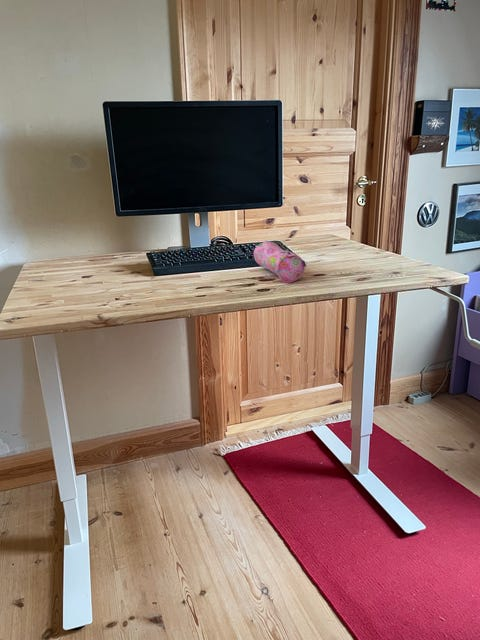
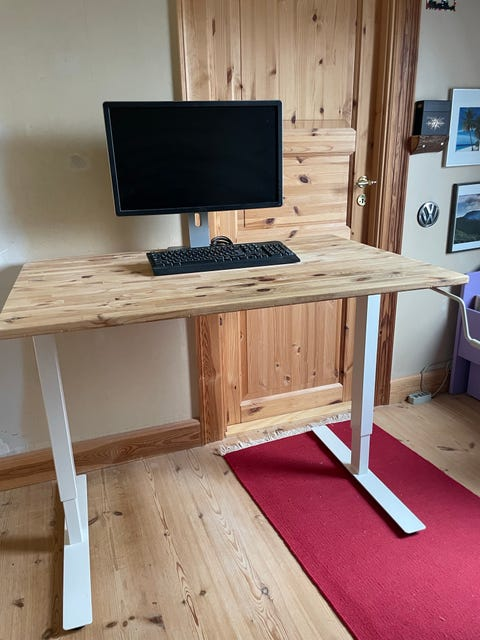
- pencil case (278, 260)
